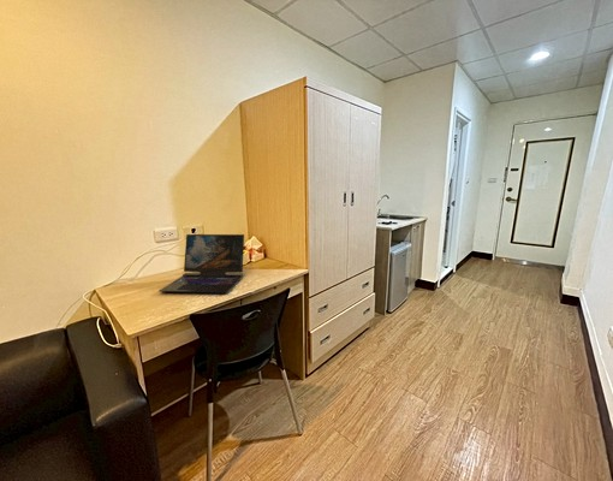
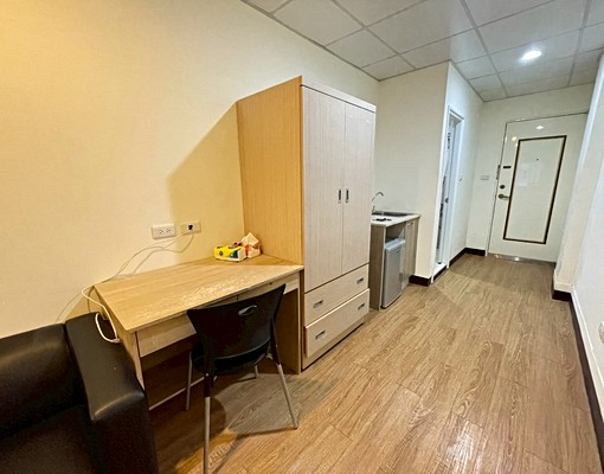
- laptop (204, 261)
